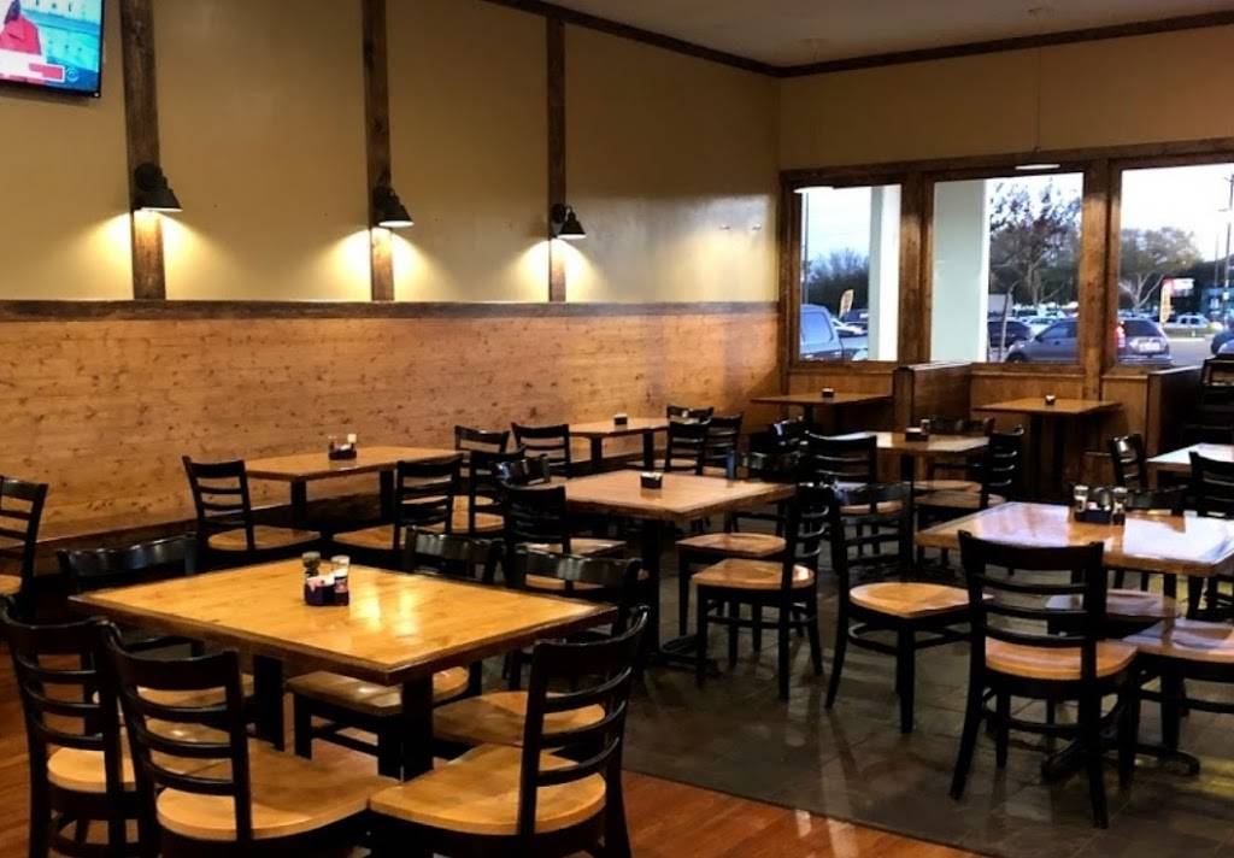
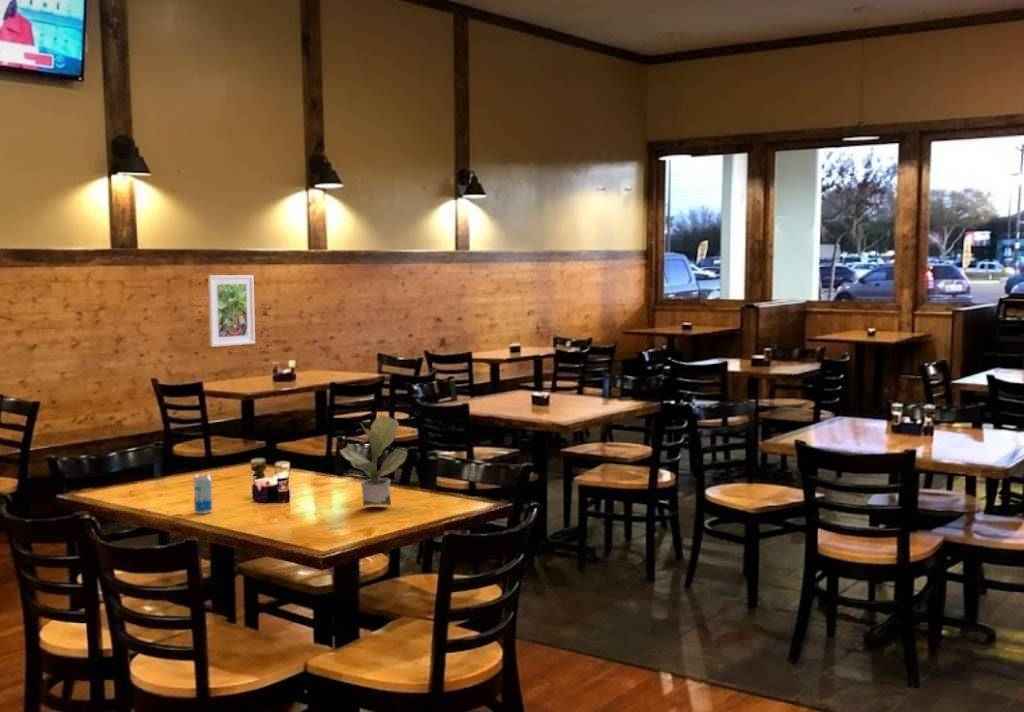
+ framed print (232, 310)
+ potted plant (370, 464)
+ beverage can (202, 493)
